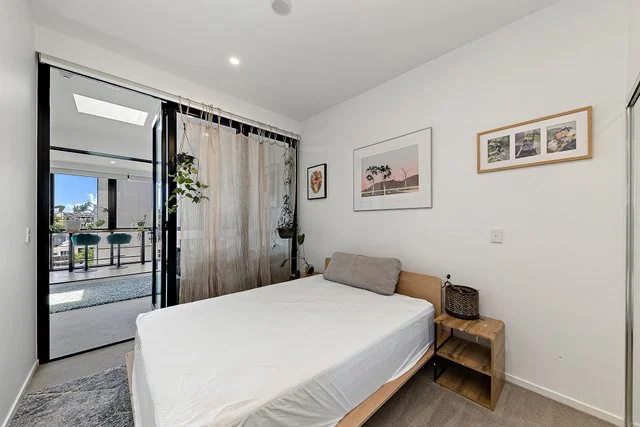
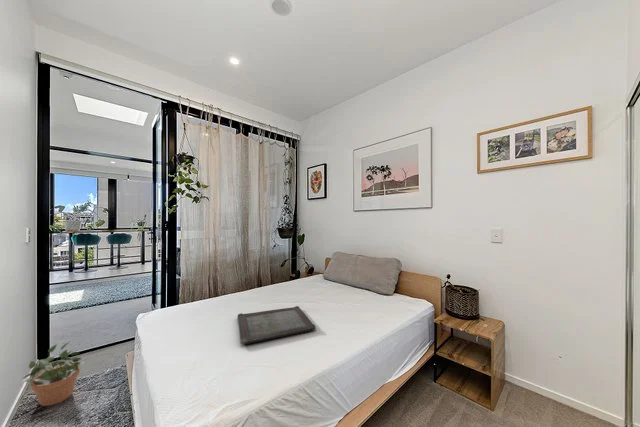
+ potted plant (55, 373)
+ serving tray (274, 322)
